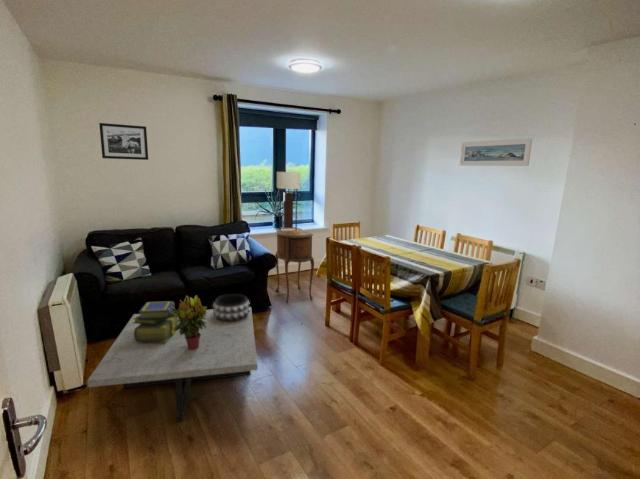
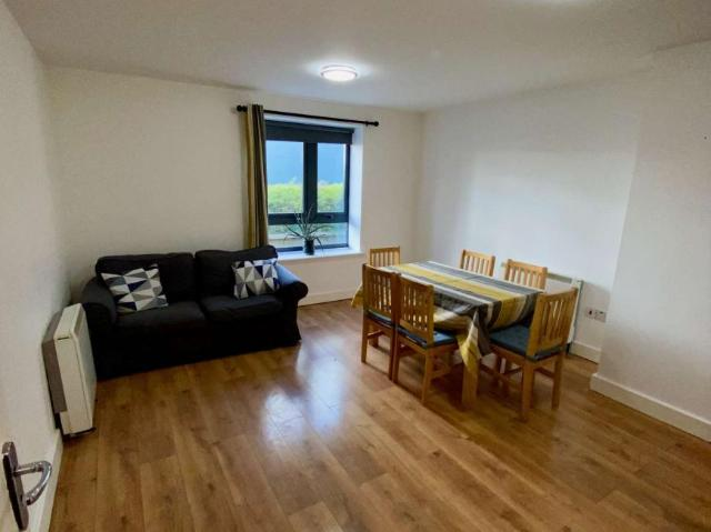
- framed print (492, 153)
- wall sconce (288, 201)
- side table (292, 261)
- decorative bowl (231, 307)
- stack of books (156, 319)
- potted plant (192, 321)
- coffee table (188, 358)
- picture frame (124, 142)
